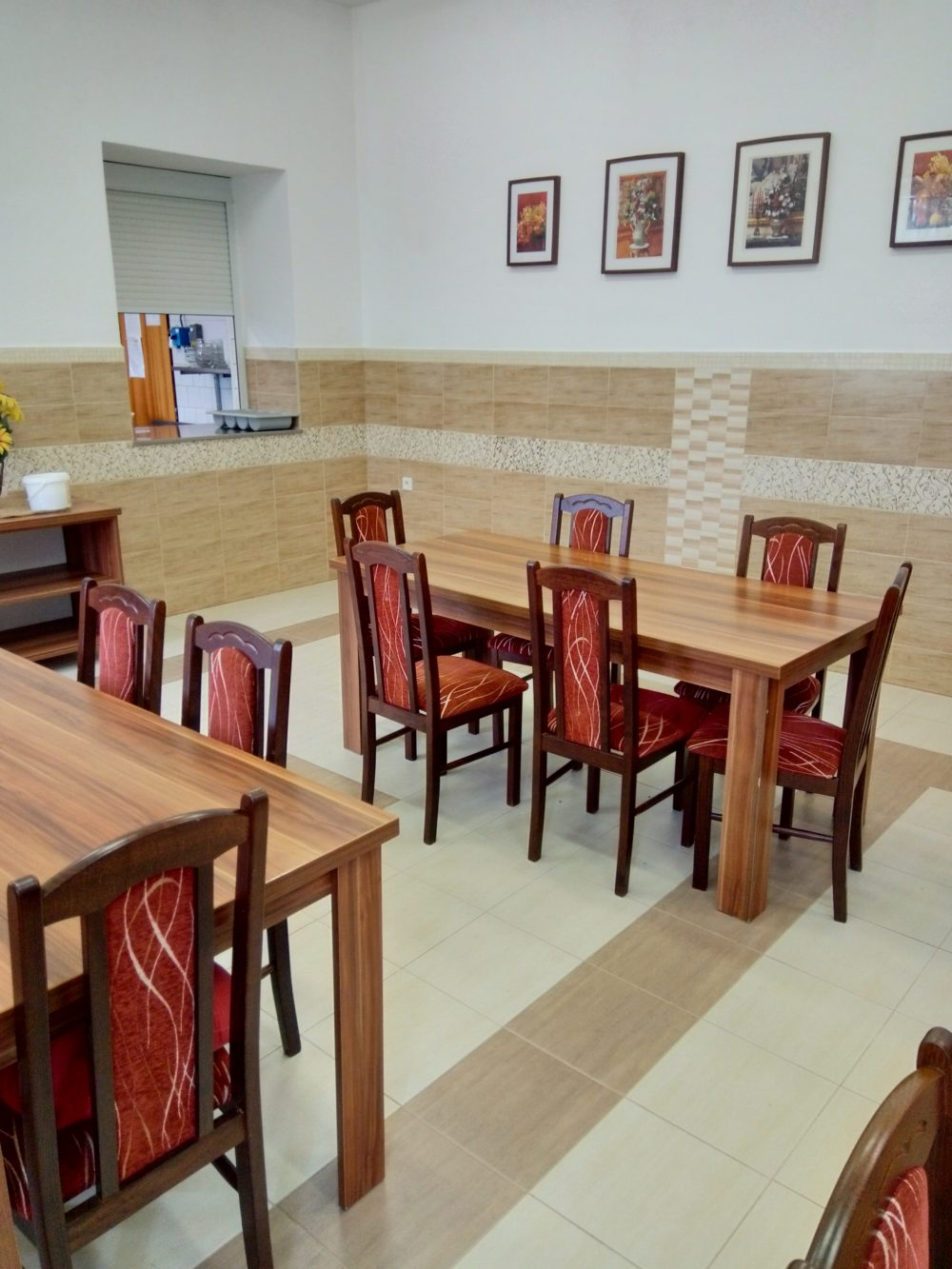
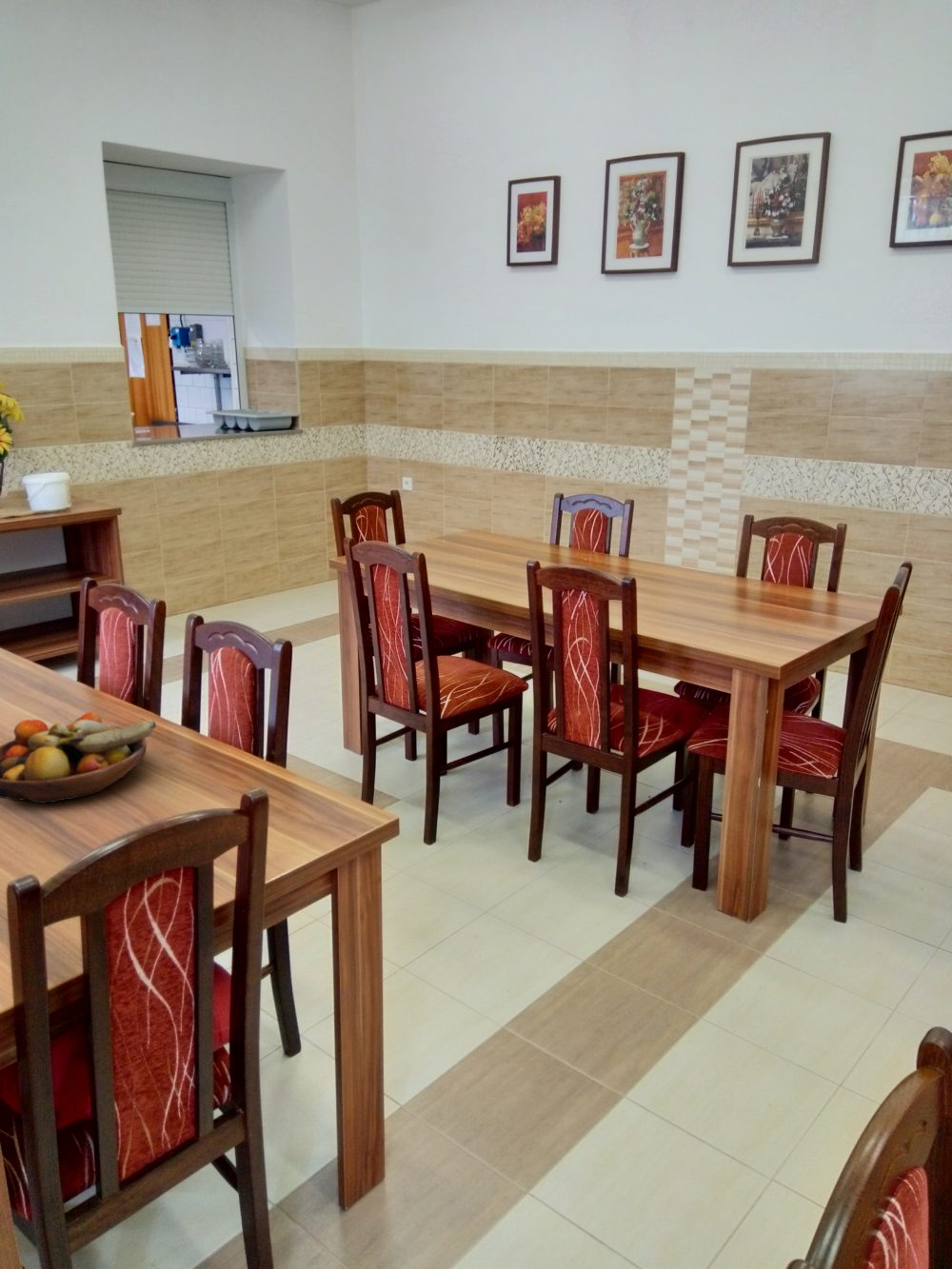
+ fruit bowl (66, 745)
